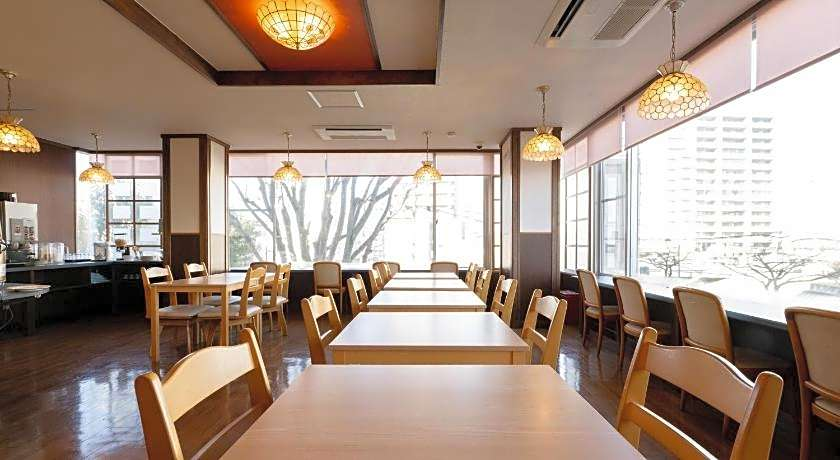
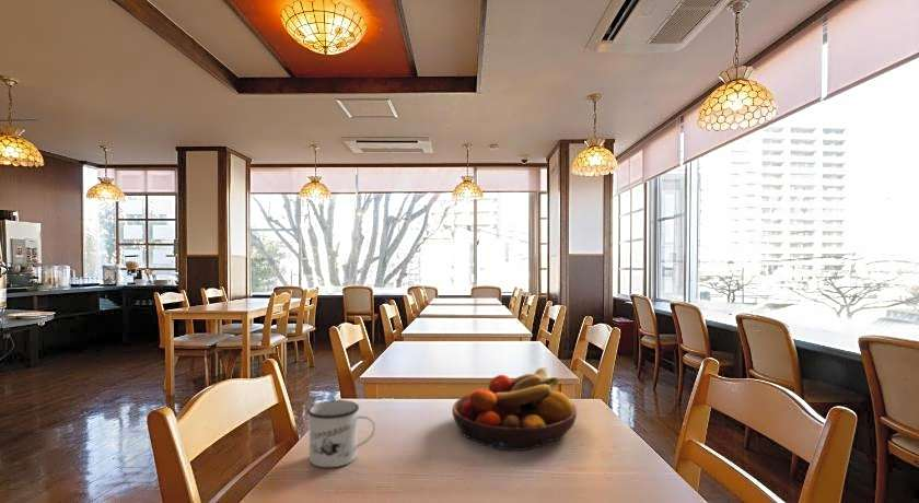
+ fruit bowl (513, 400)
+ mug (341, 432)
